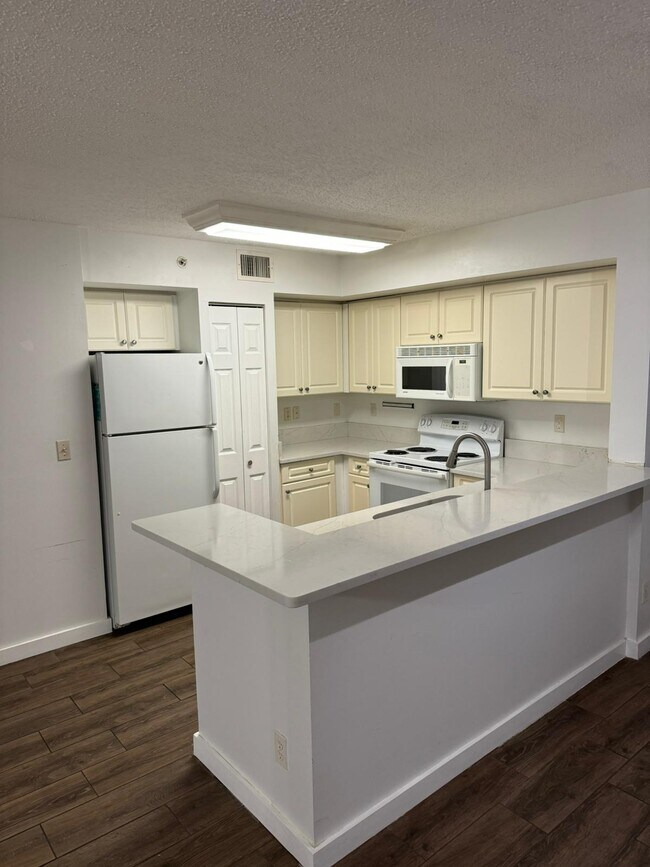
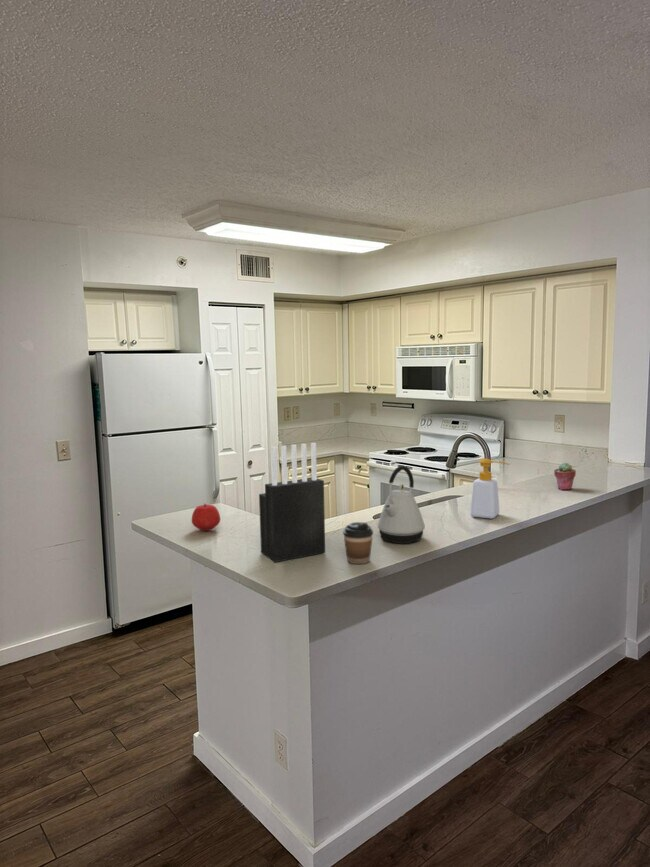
+ kettle (400, 502)
+ apple (205, 516)
+ soap bottle (490, 487)
+ knife block (290, 498)
+ coffee cup (358, 541)
+ potted succulent (564, 475)
